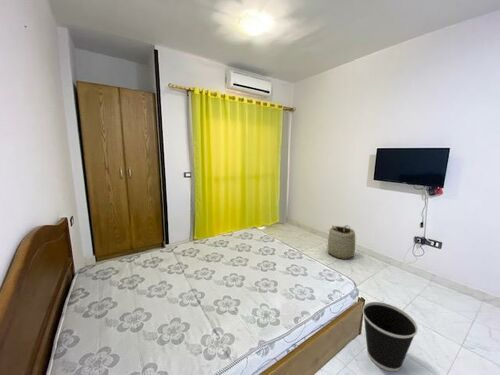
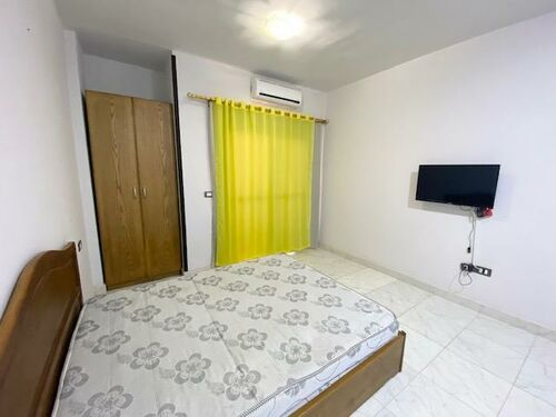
- wastebasket (386, 337)
- basket (342, 240)
